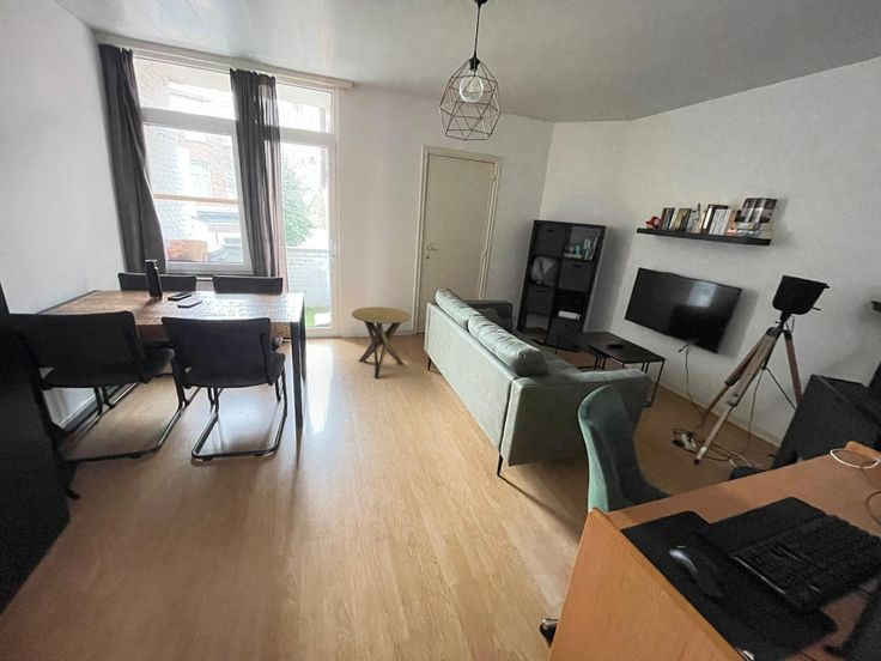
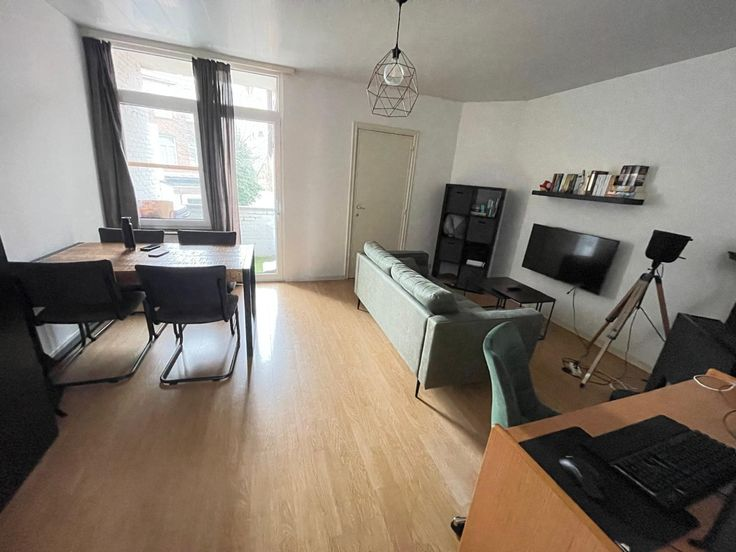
- side table (381, 340)
